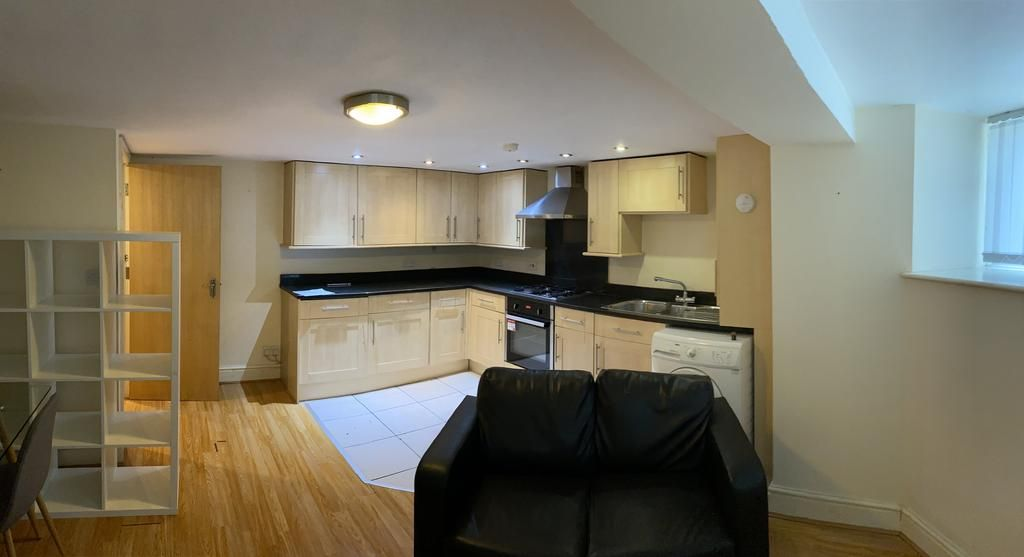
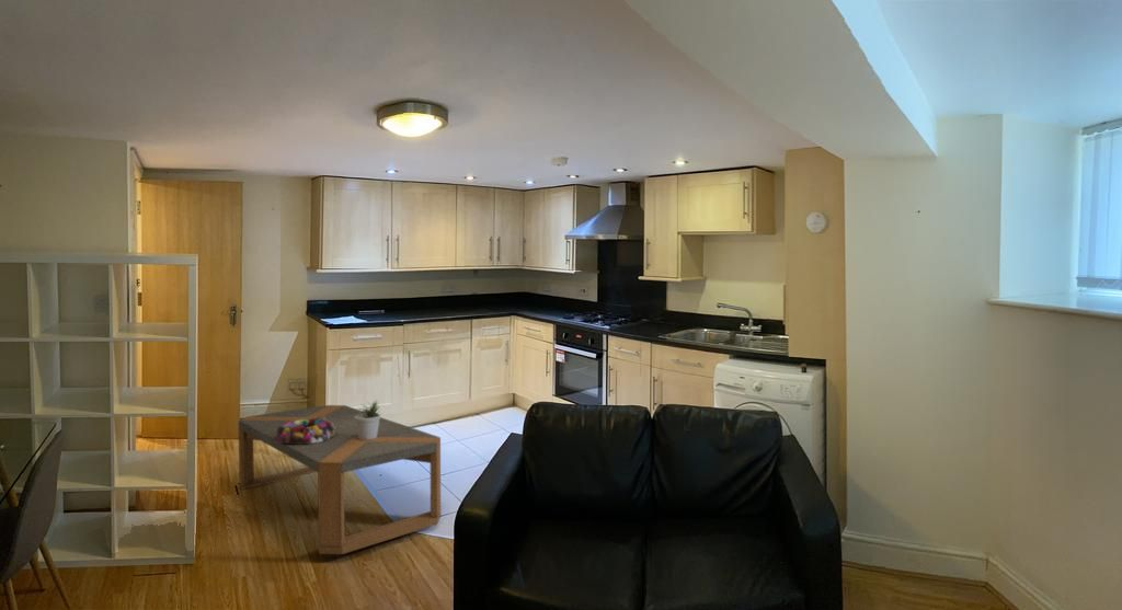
+ coffee table (334, 465)
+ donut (306, 428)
+ potted plant (368, 418)
